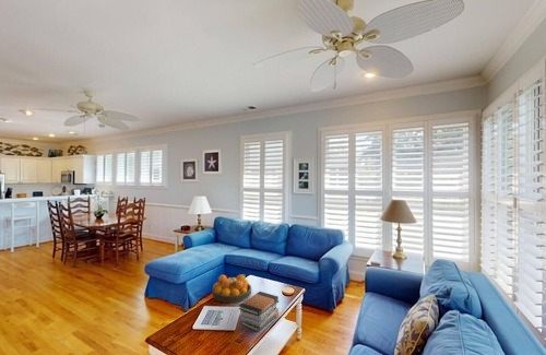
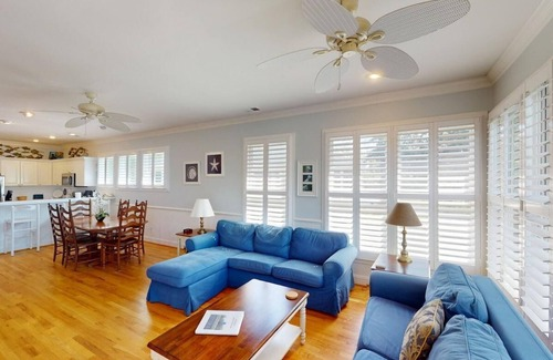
- fruit bowl (232, 284)
- book stack (259, 310)
